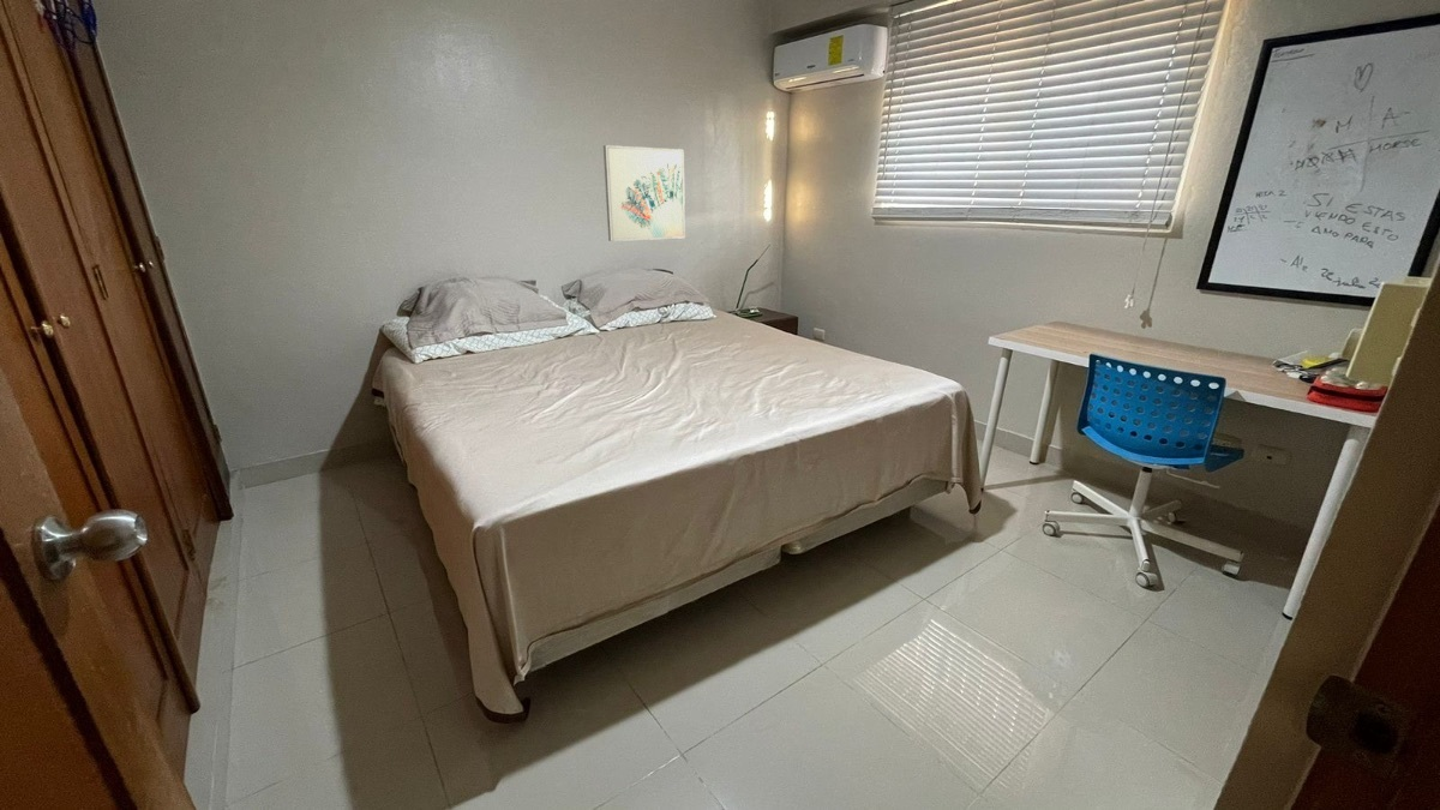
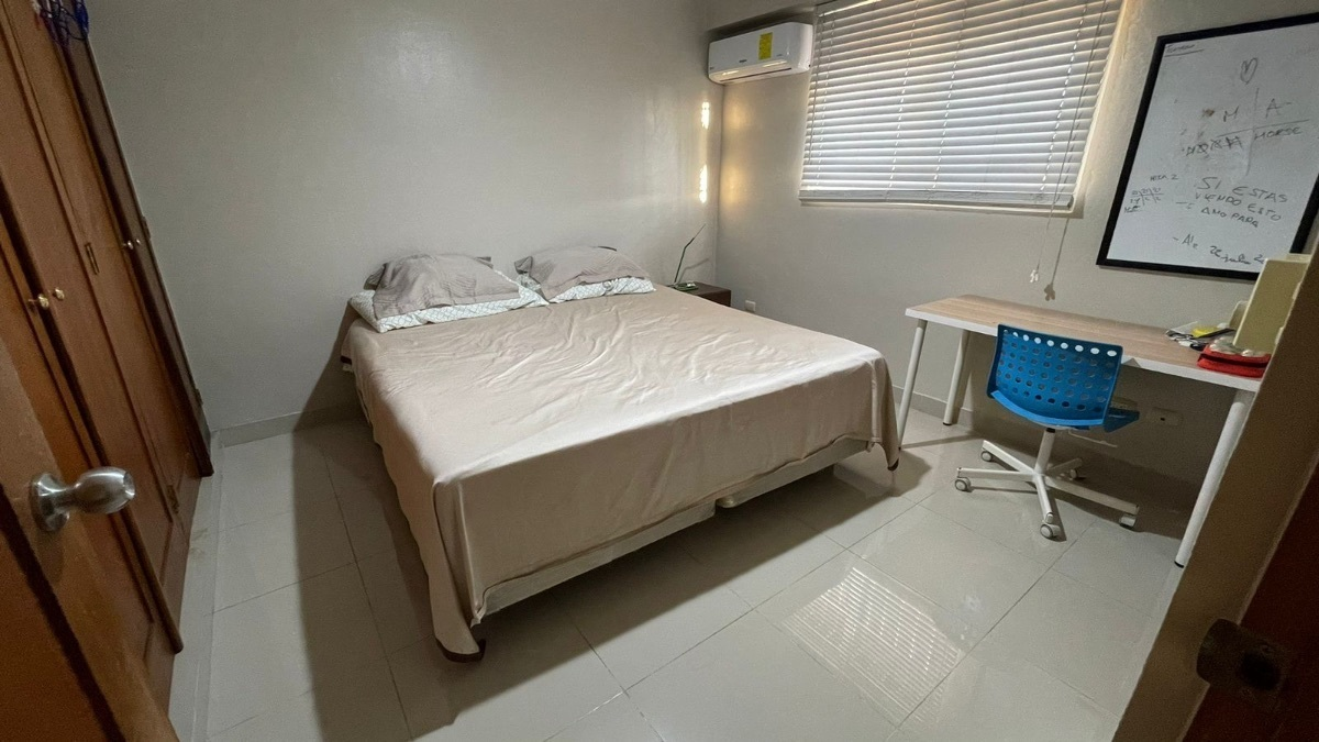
- wall art (646, 194)
